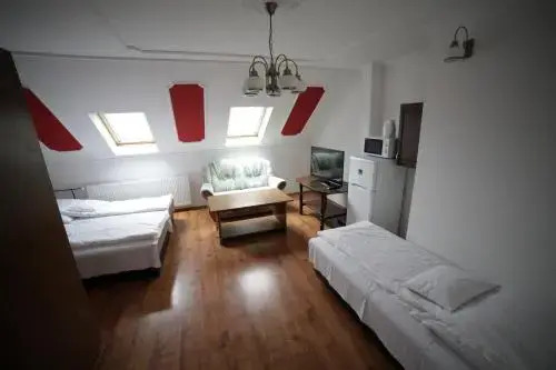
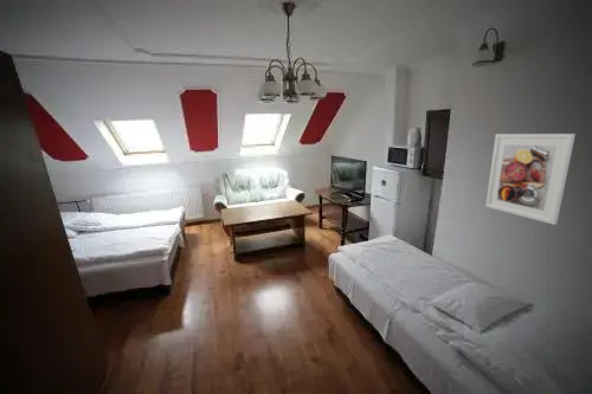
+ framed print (523, 175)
